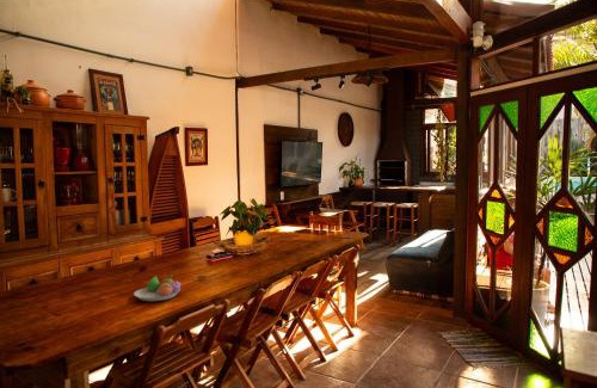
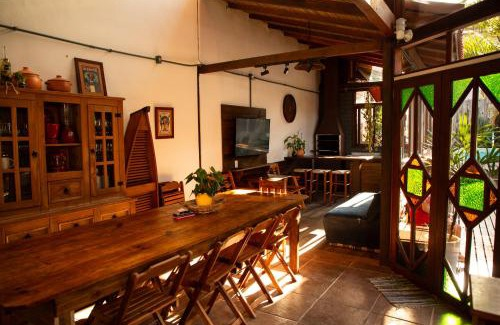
- fruit bowl (158, 287)
